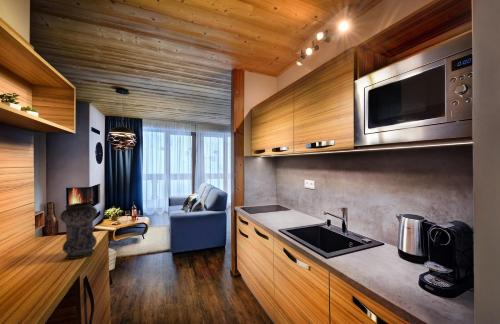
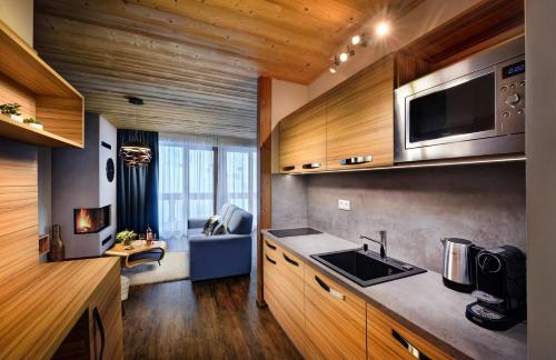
- vase (79, 229)
